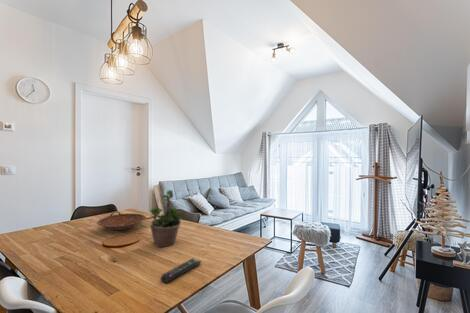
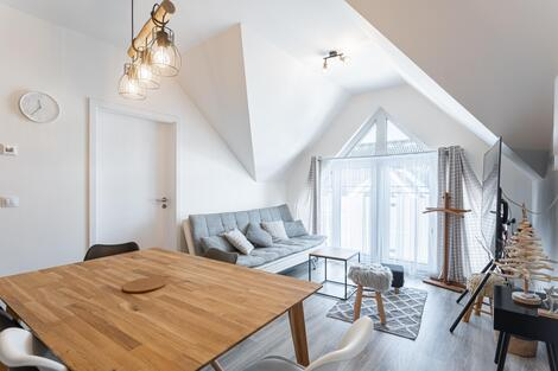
- remote control (182, 269)
- bowl (122, 221)
- potted plant (166, 215)
